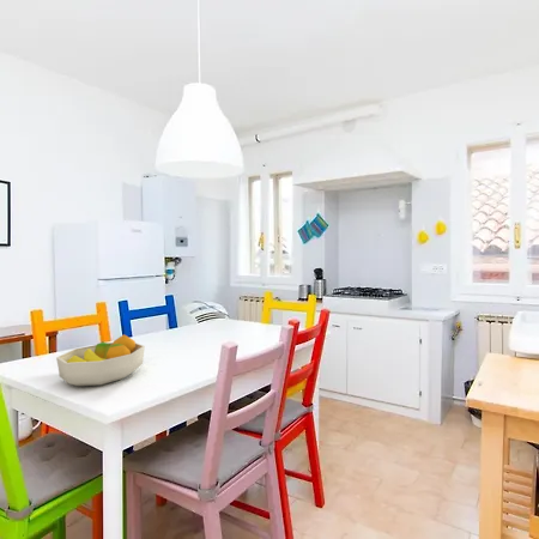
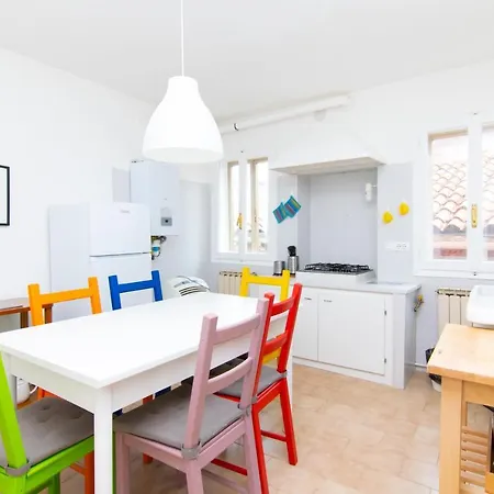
- fruit bowl (103, 358)
